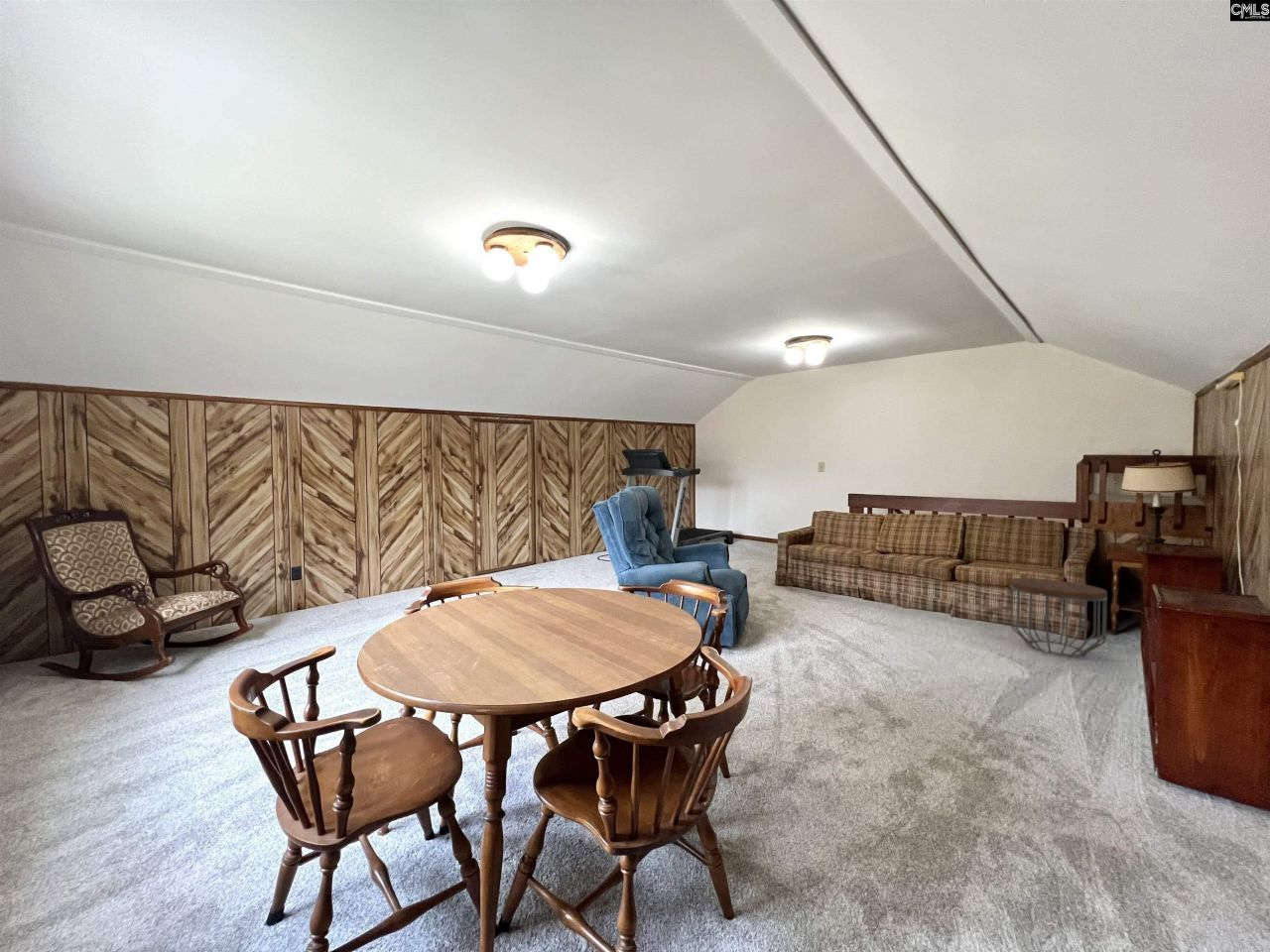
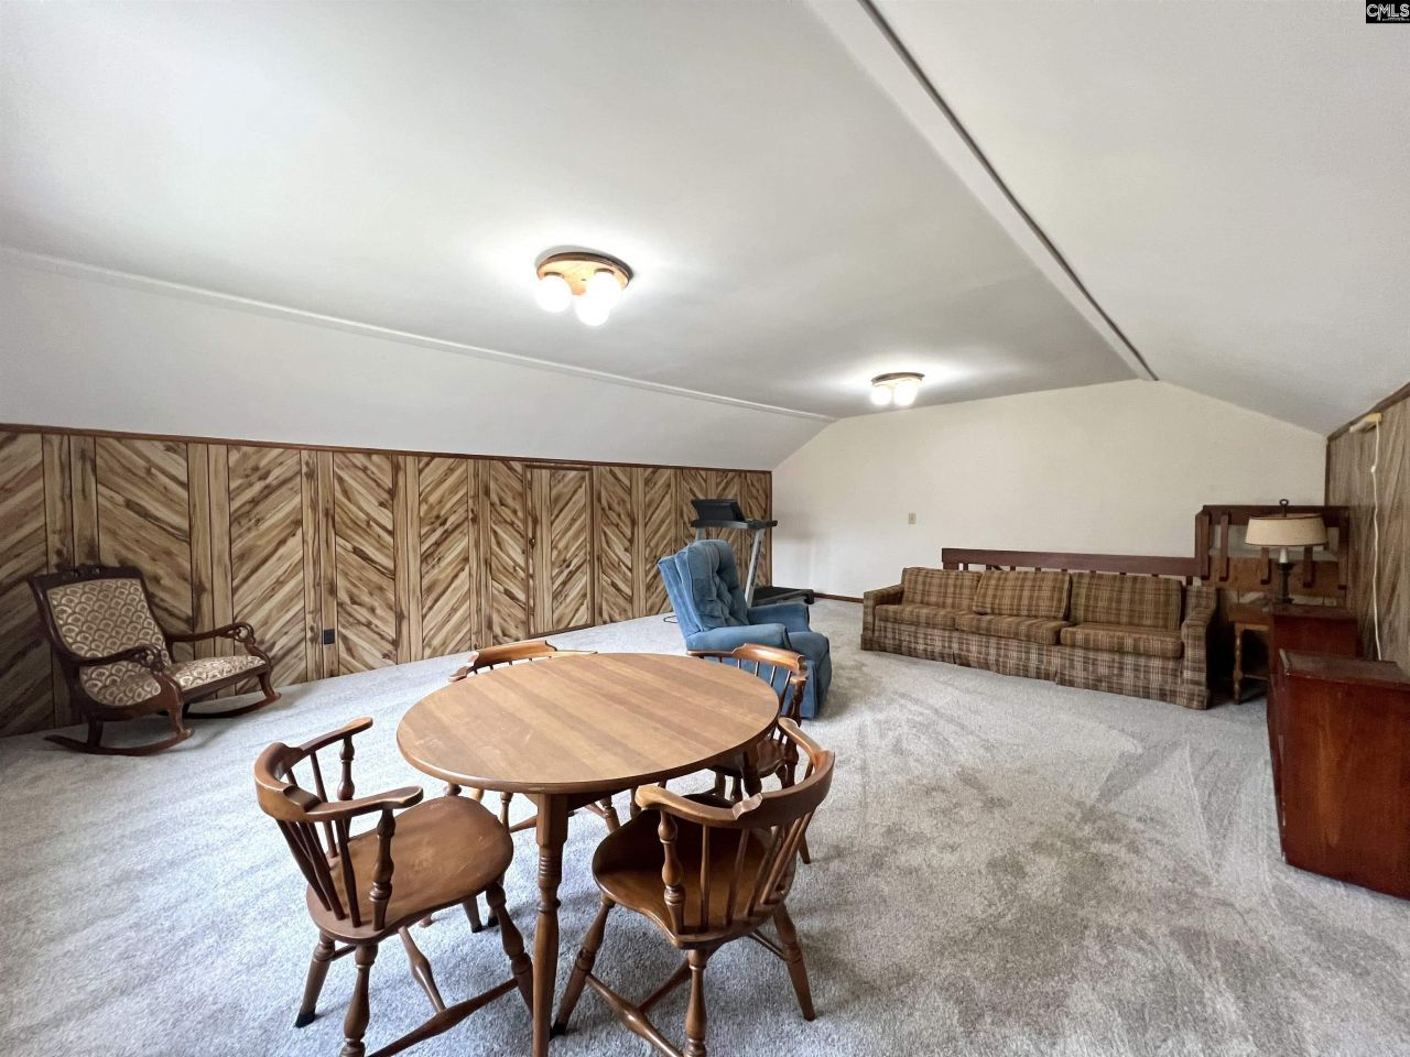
- side table (1063, 617)
